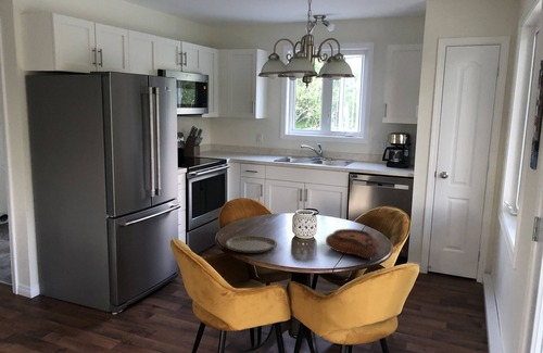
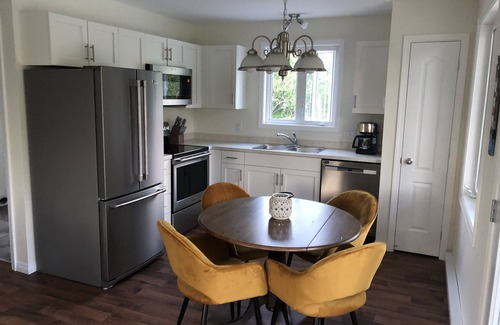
- plate (251, 244)
- plate (351, 242)
